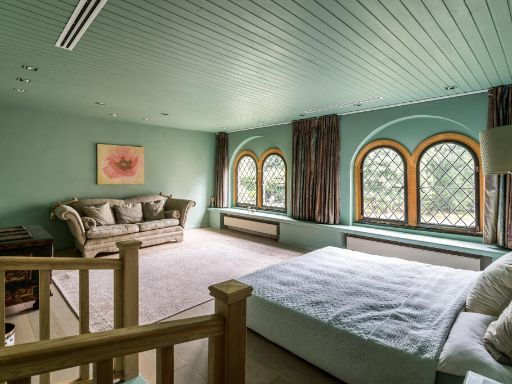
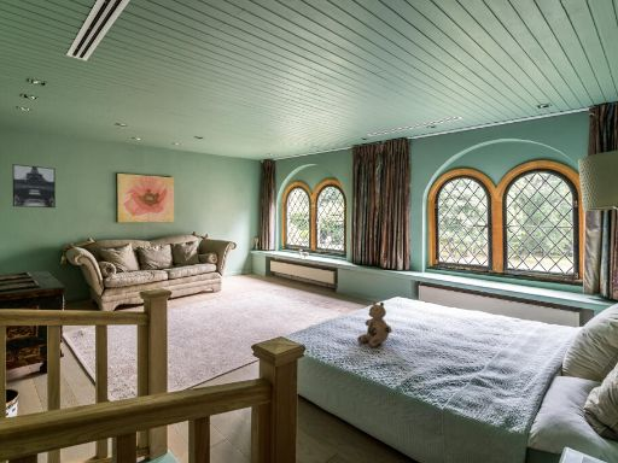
+ teddy bear (373, 322)
+ wall art (34, 187)
